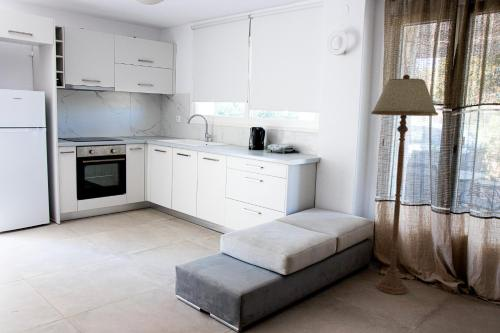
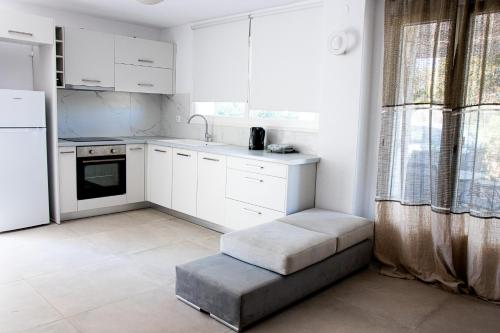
- floor lamp (398, 184)
